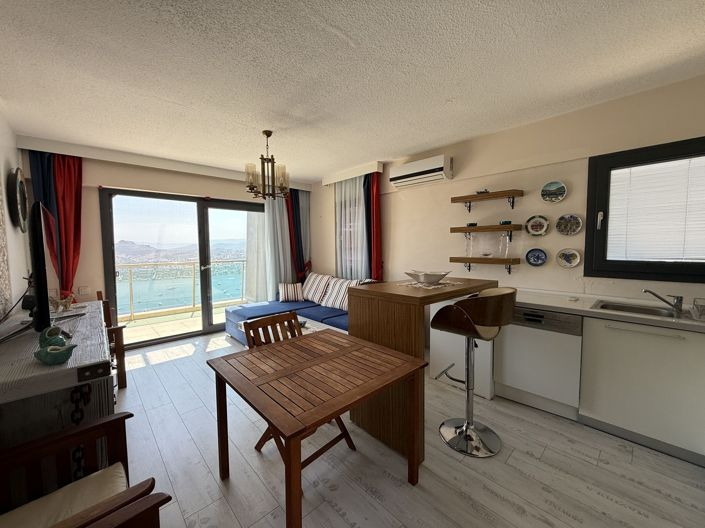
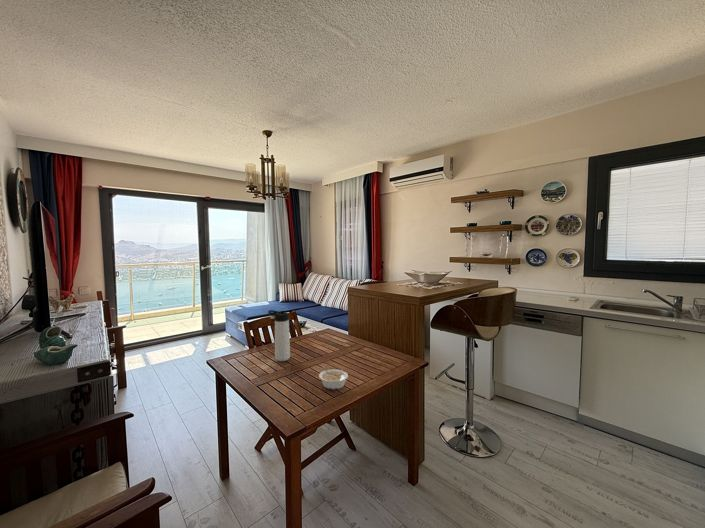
+ legume (332, 379)
+ thermos bottle (278, 334)
